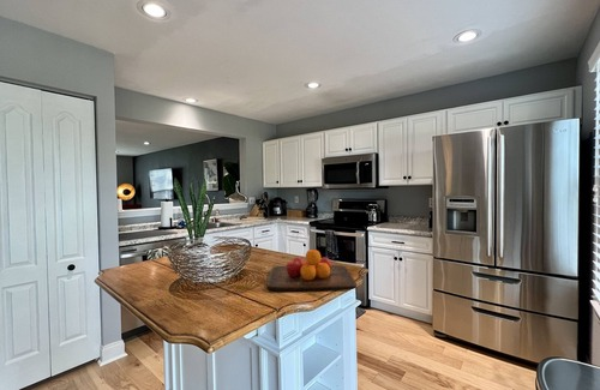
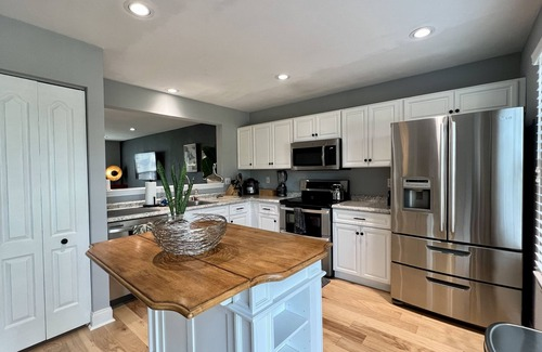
- chopping board (310, 263)
